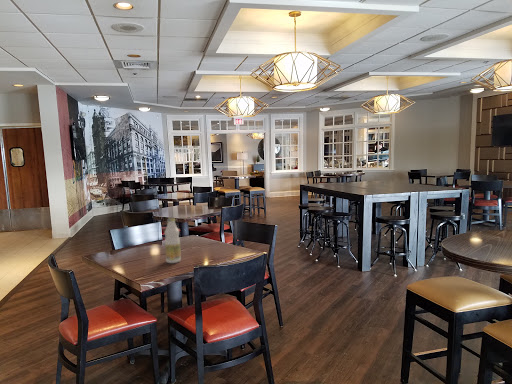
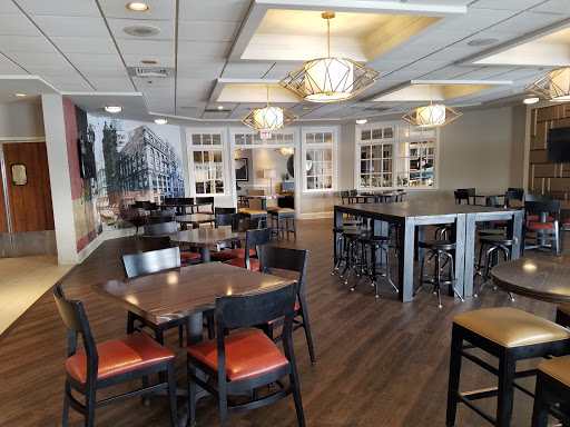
- bottle (172, 240)
